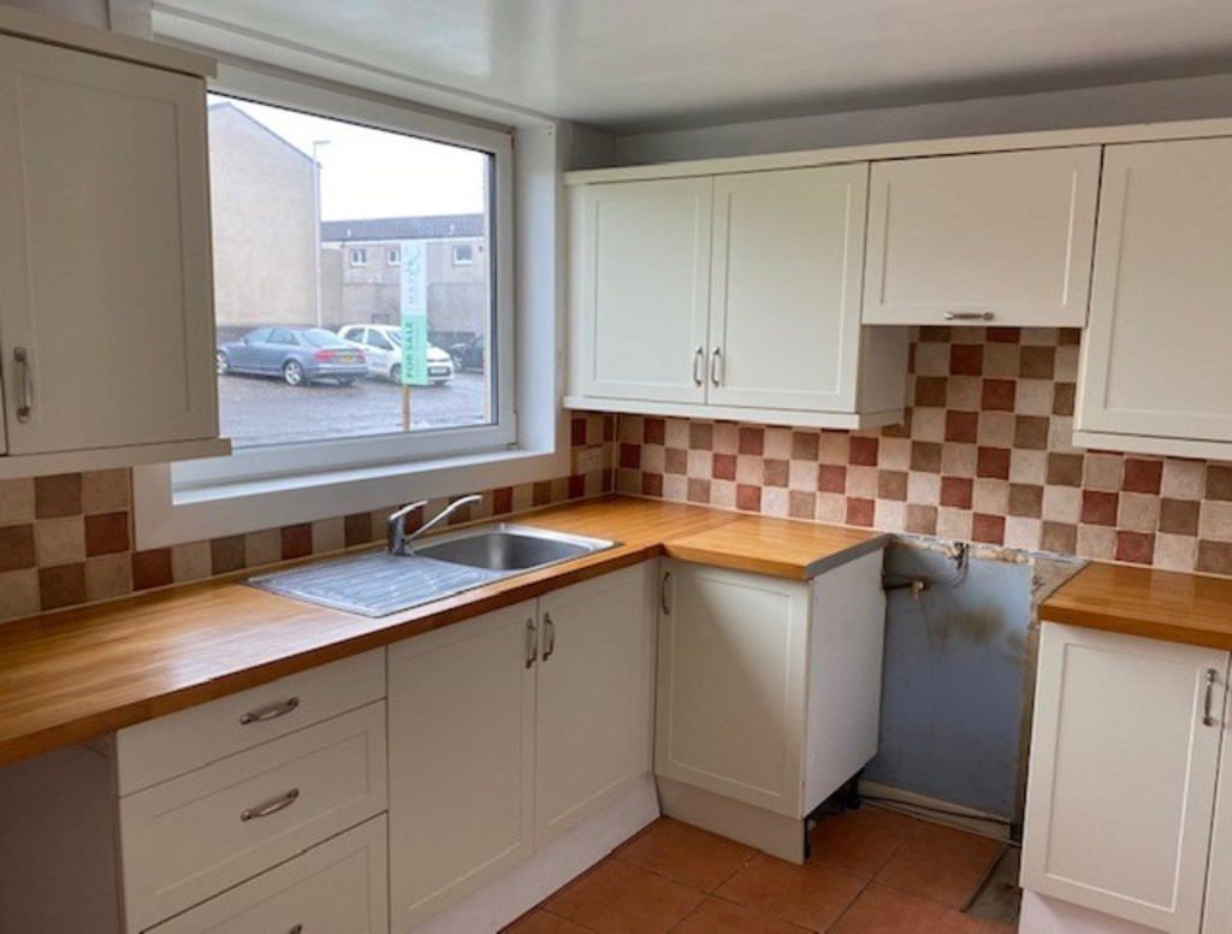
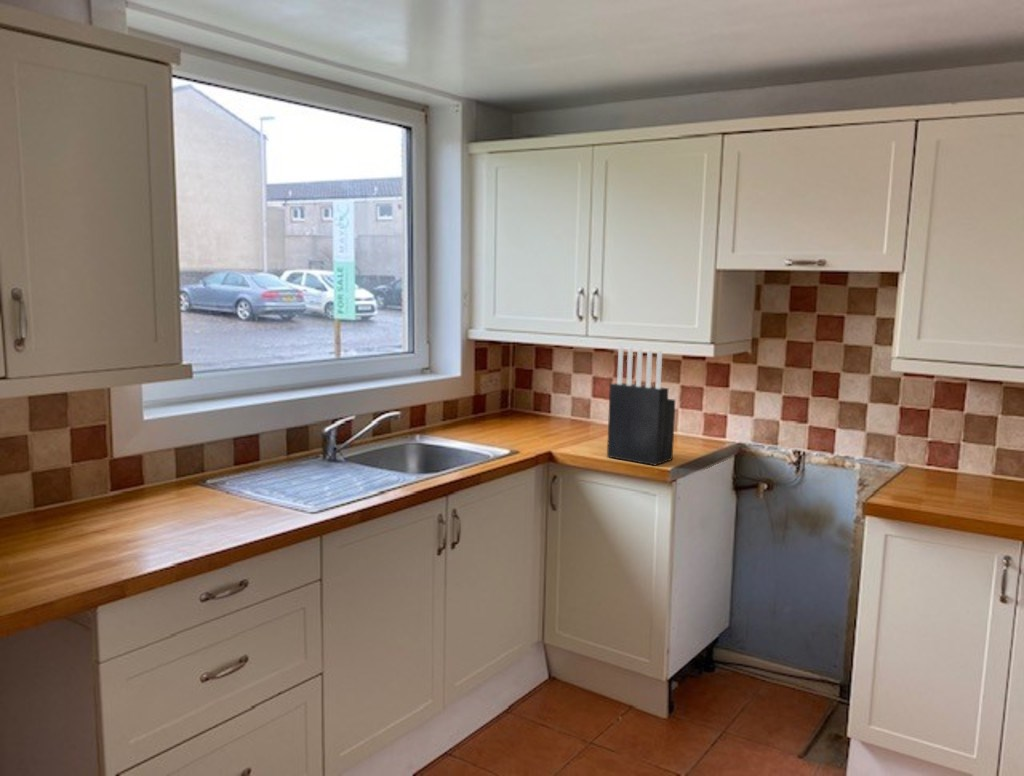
+ knife block (643, 403)
